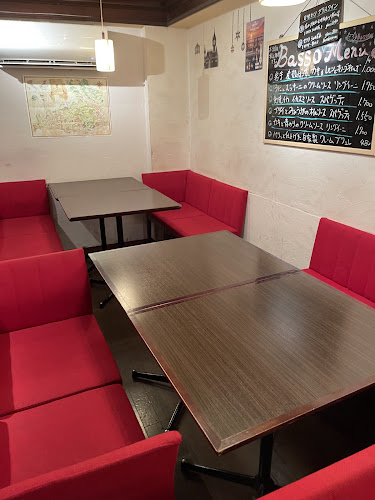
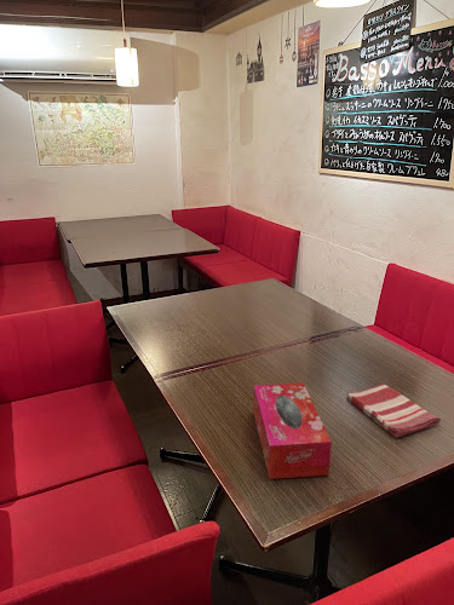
+ tissue box (287, 426)
+ dish towel (390, 407)
